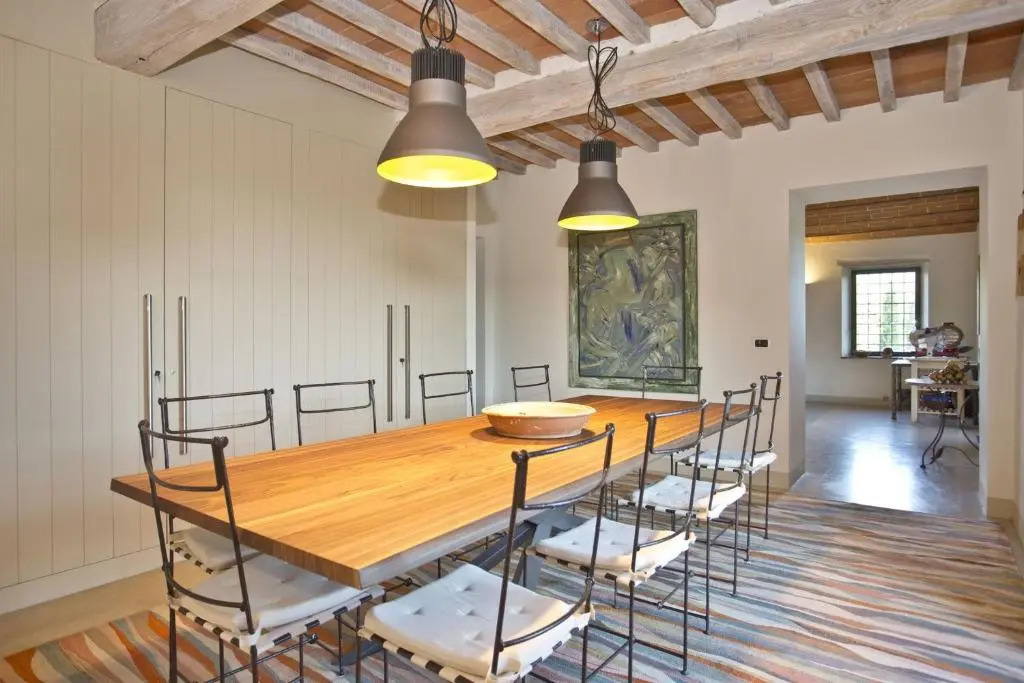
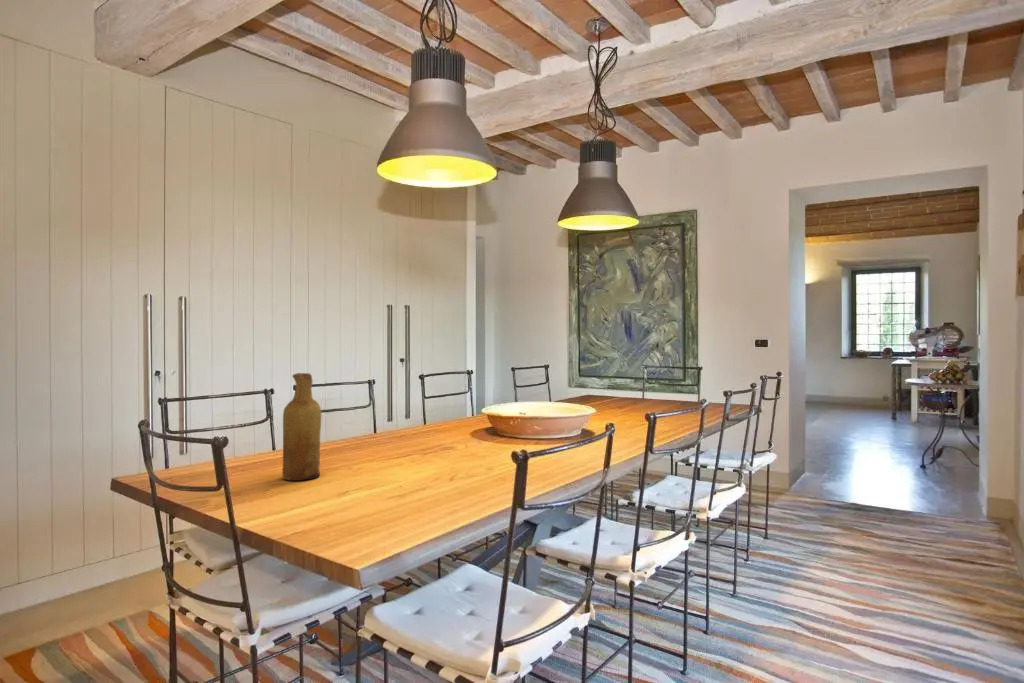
+ vase (302, 425)
